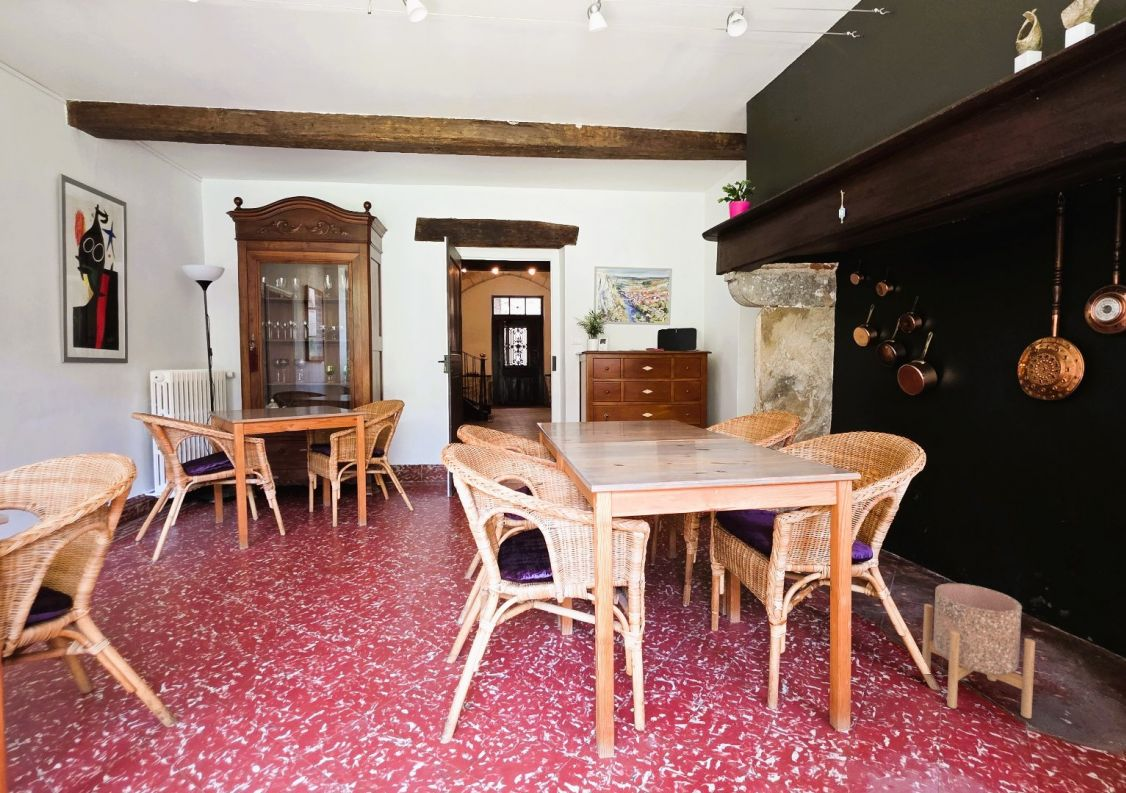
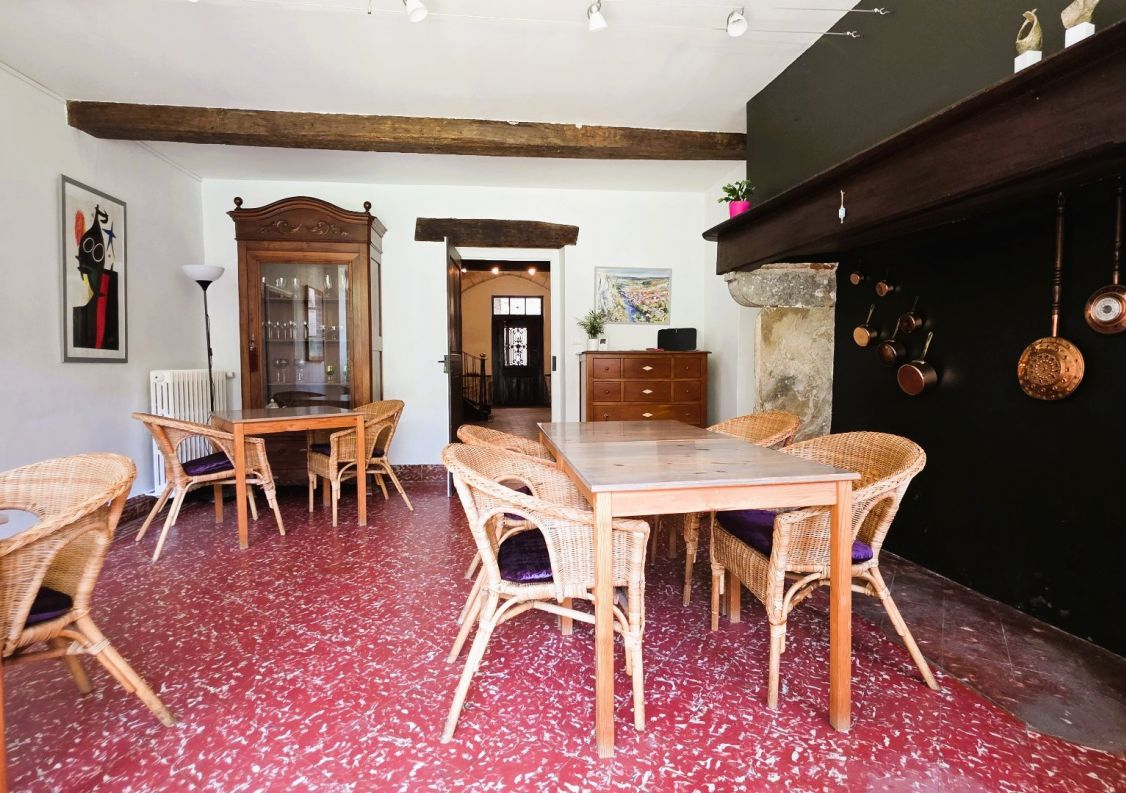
- planter (974, 644)
